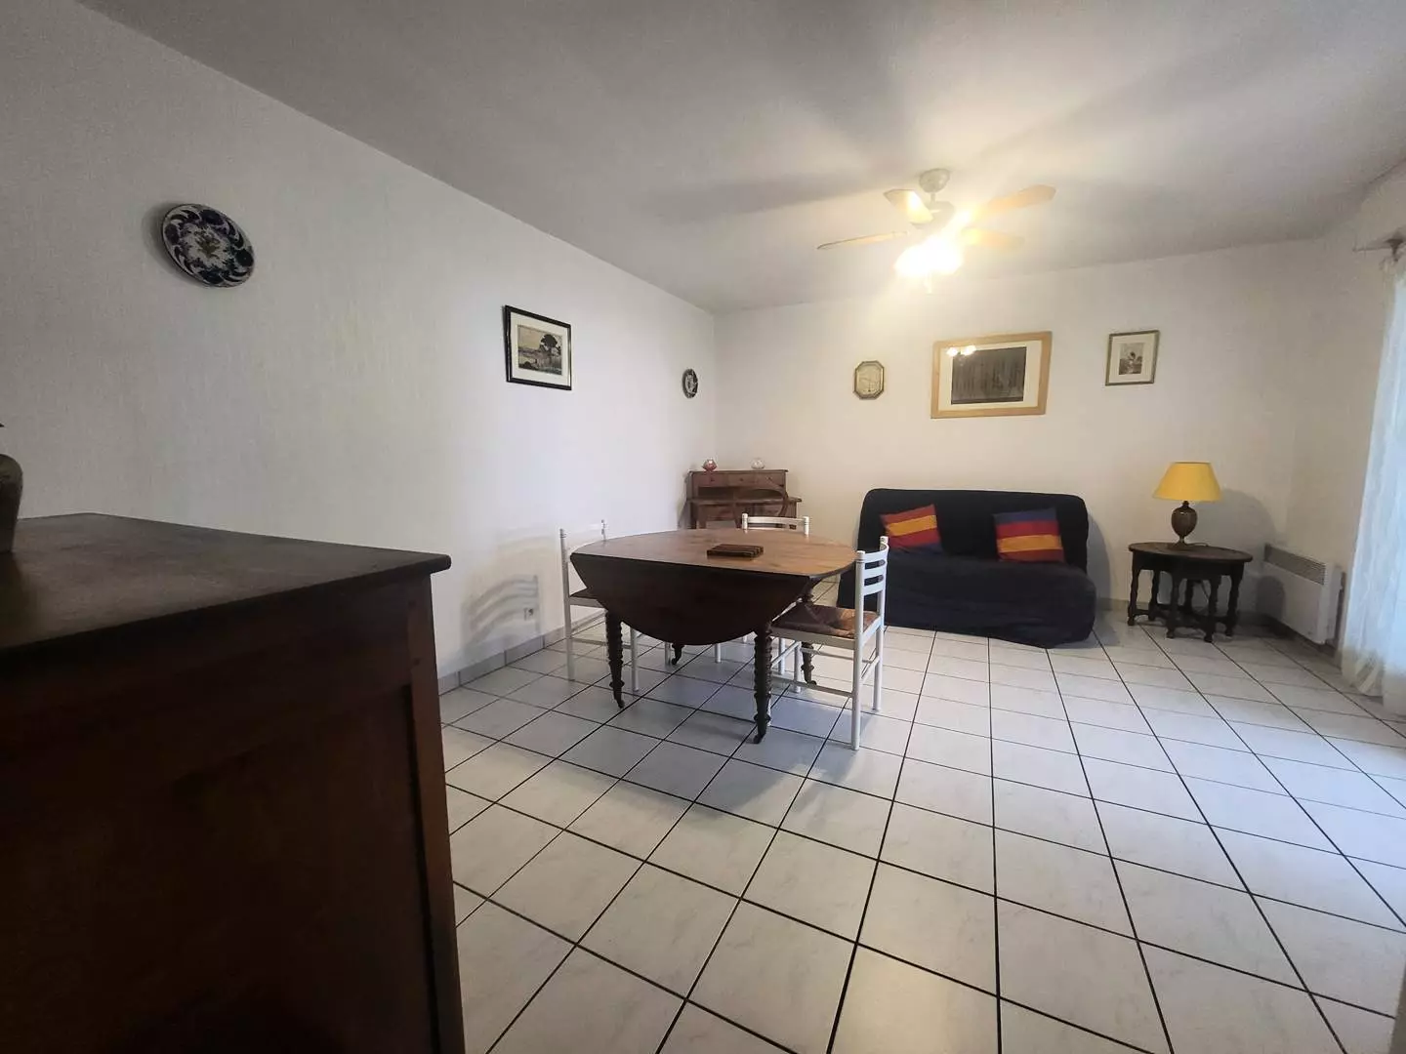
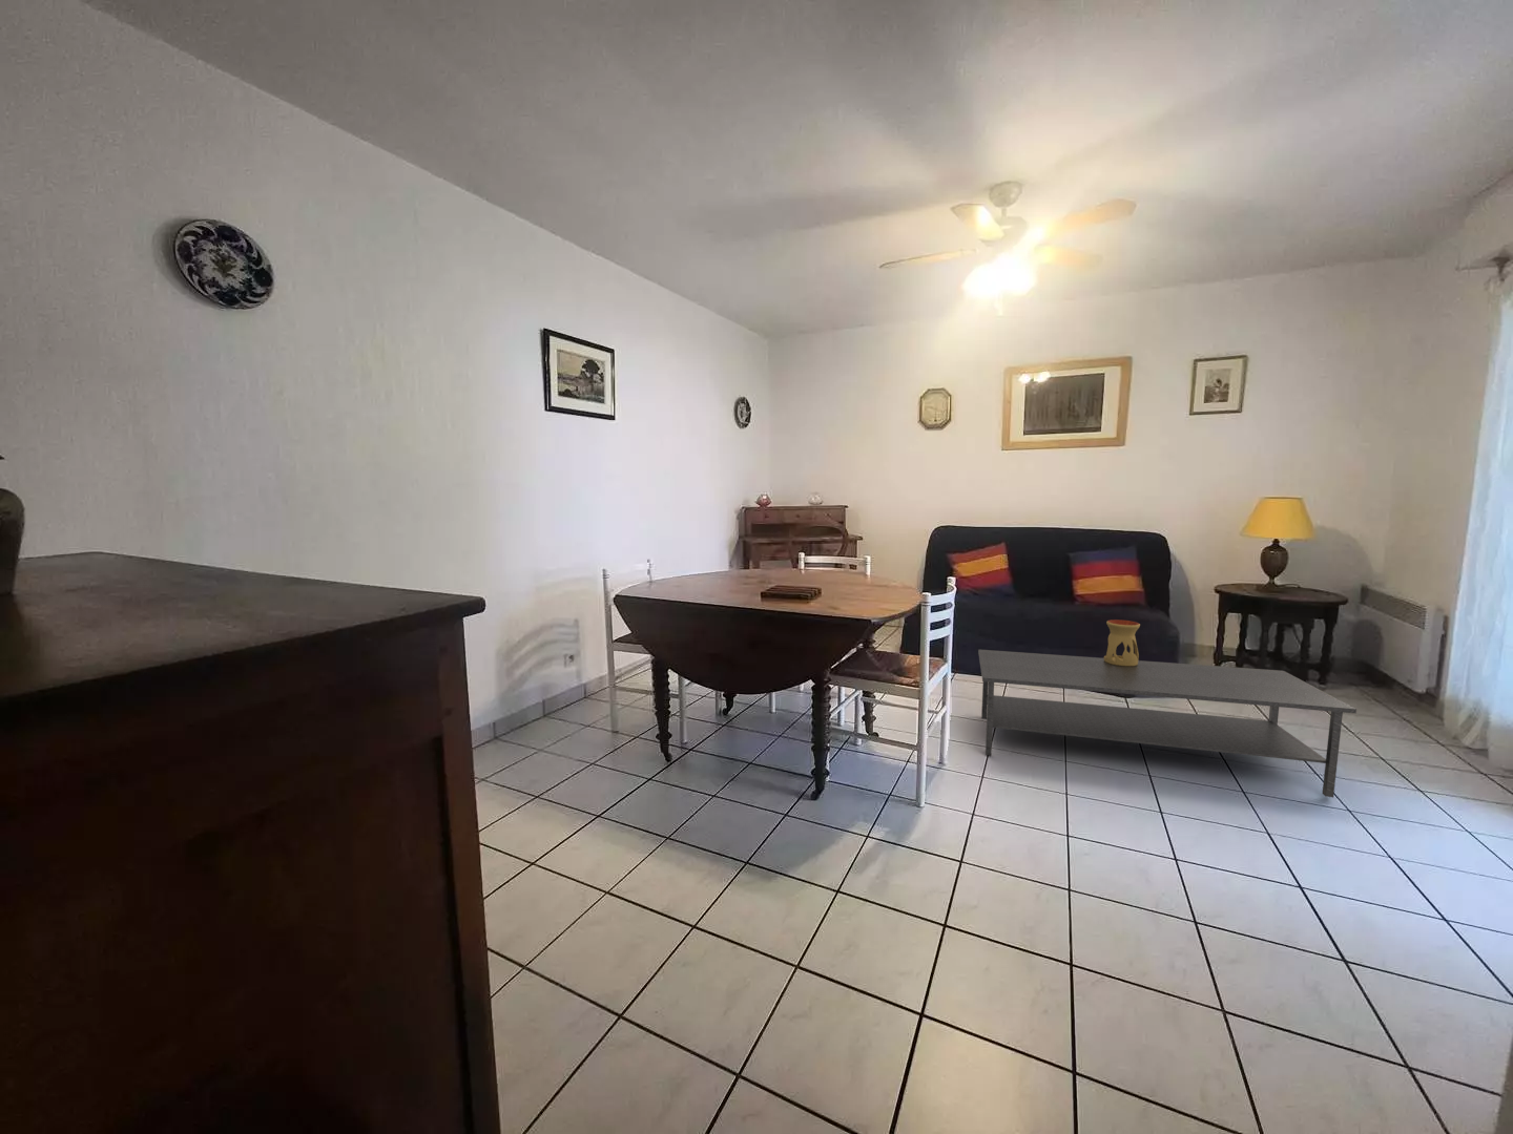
+ oil burner (1121, 642)
+ coffee table (1133, 714)
